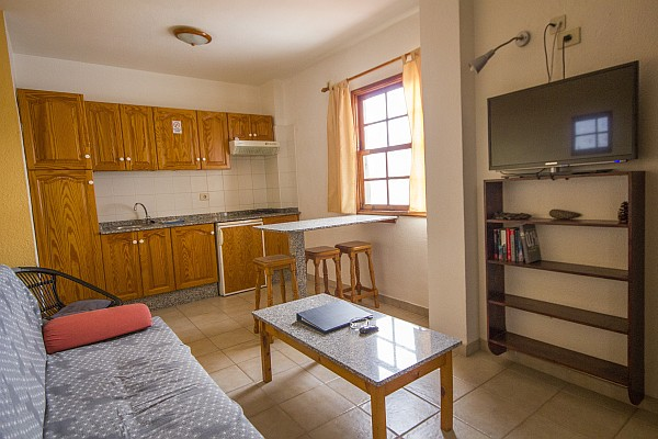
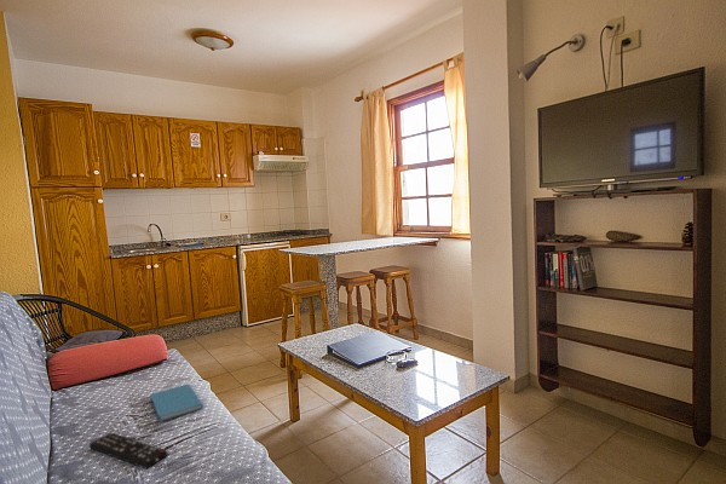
+ remote control (127, 448)
+ book (175, 401)
